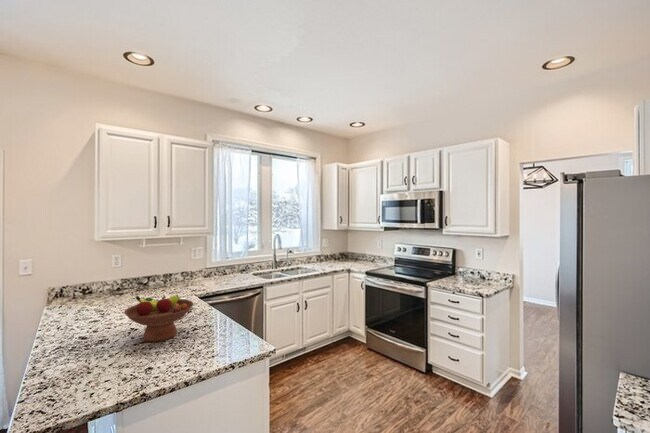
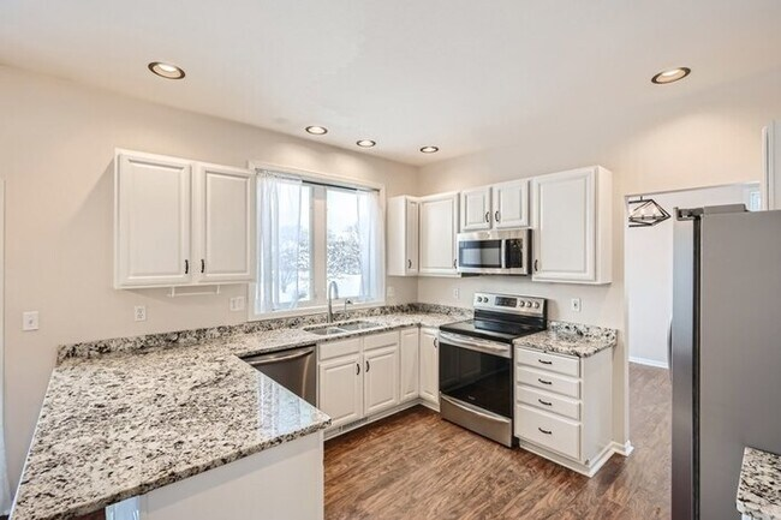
- fruit bowl (160, 316)
